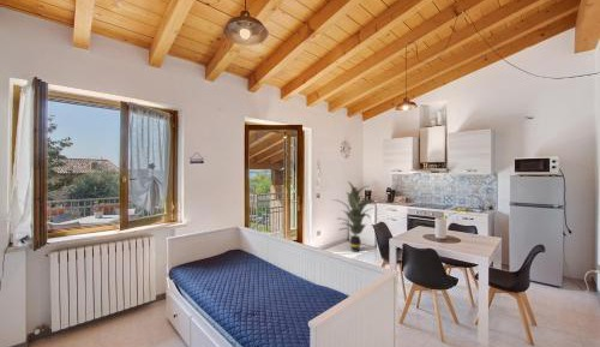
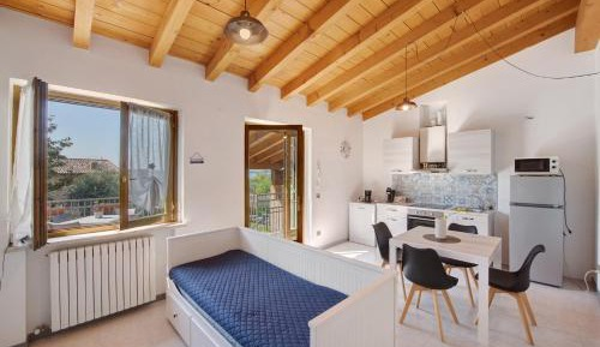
- indoor plant (354, 215)
